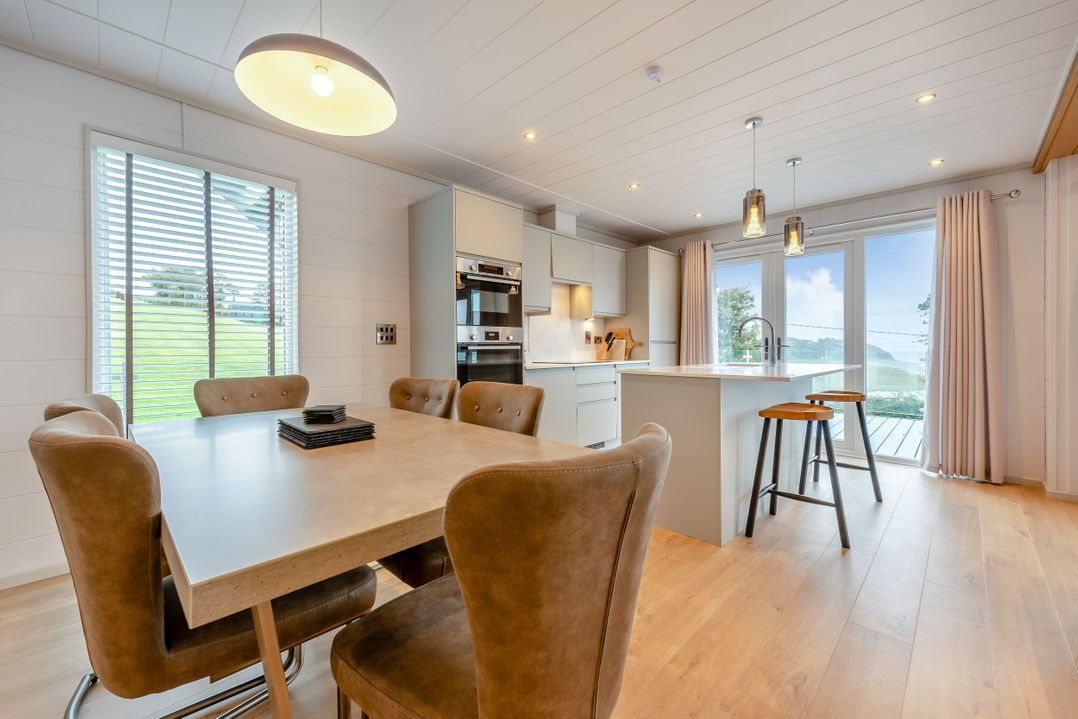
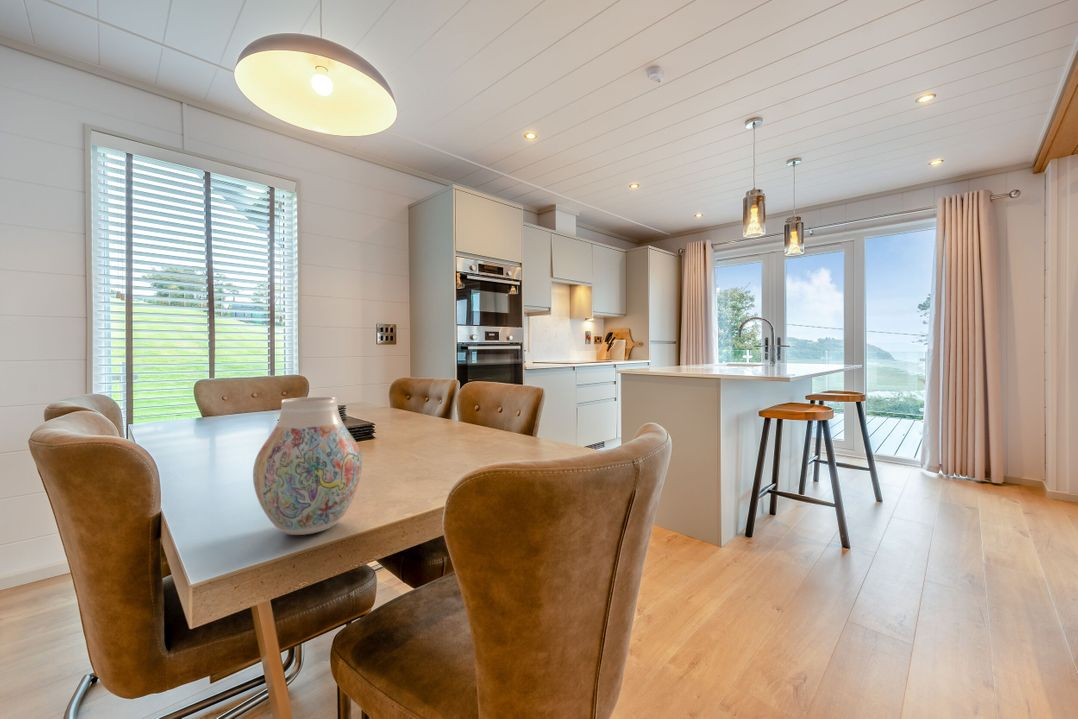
+ vase (310, 463)
